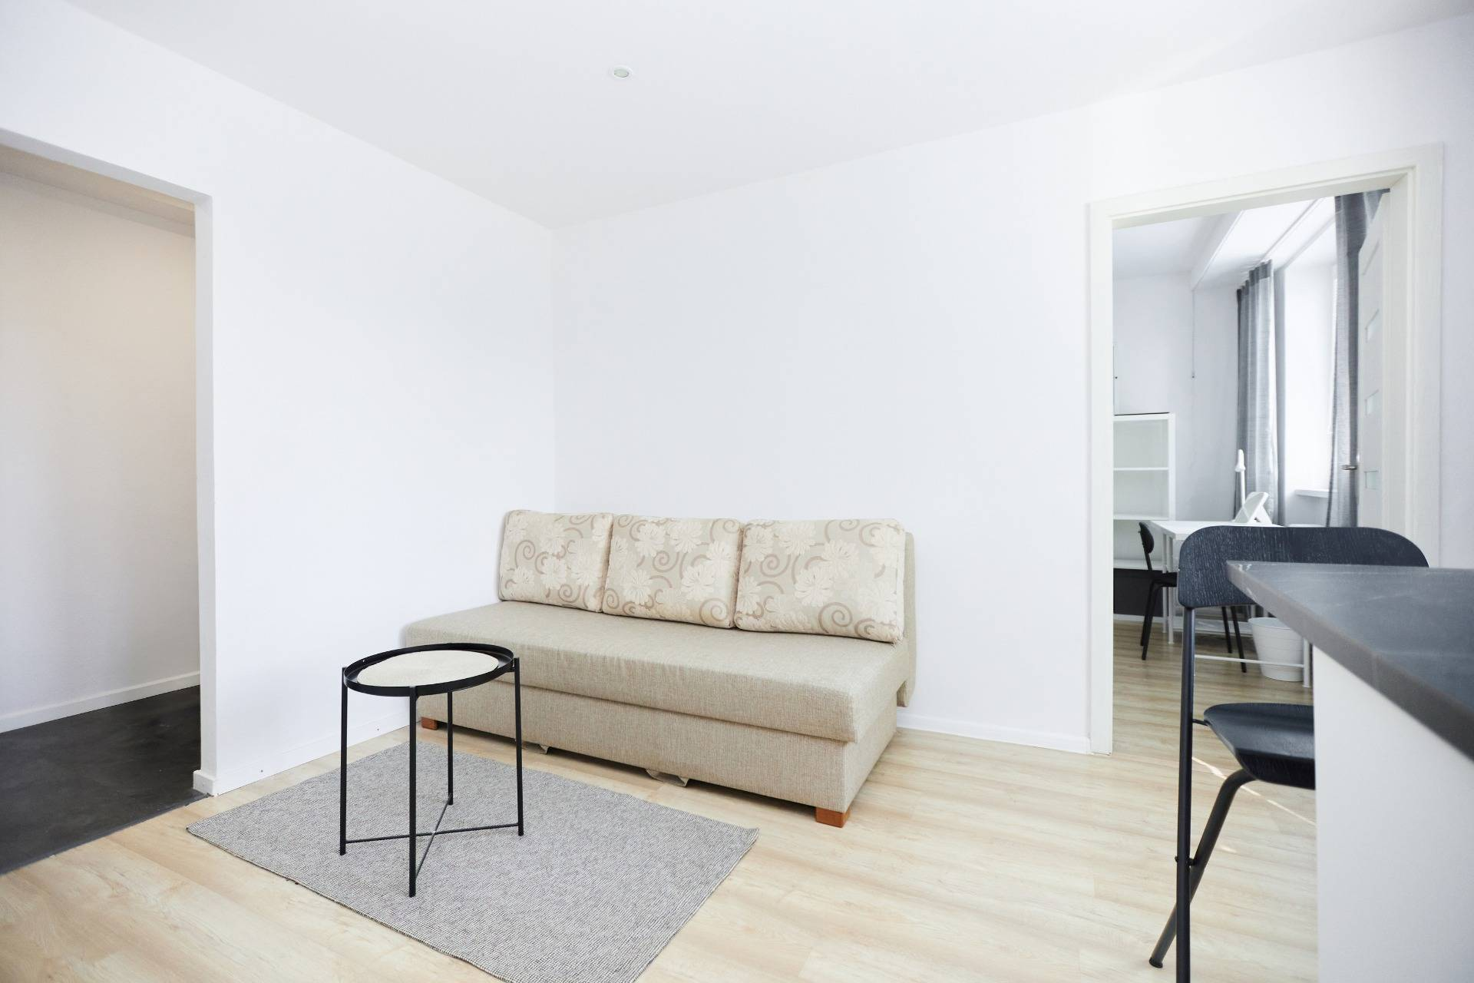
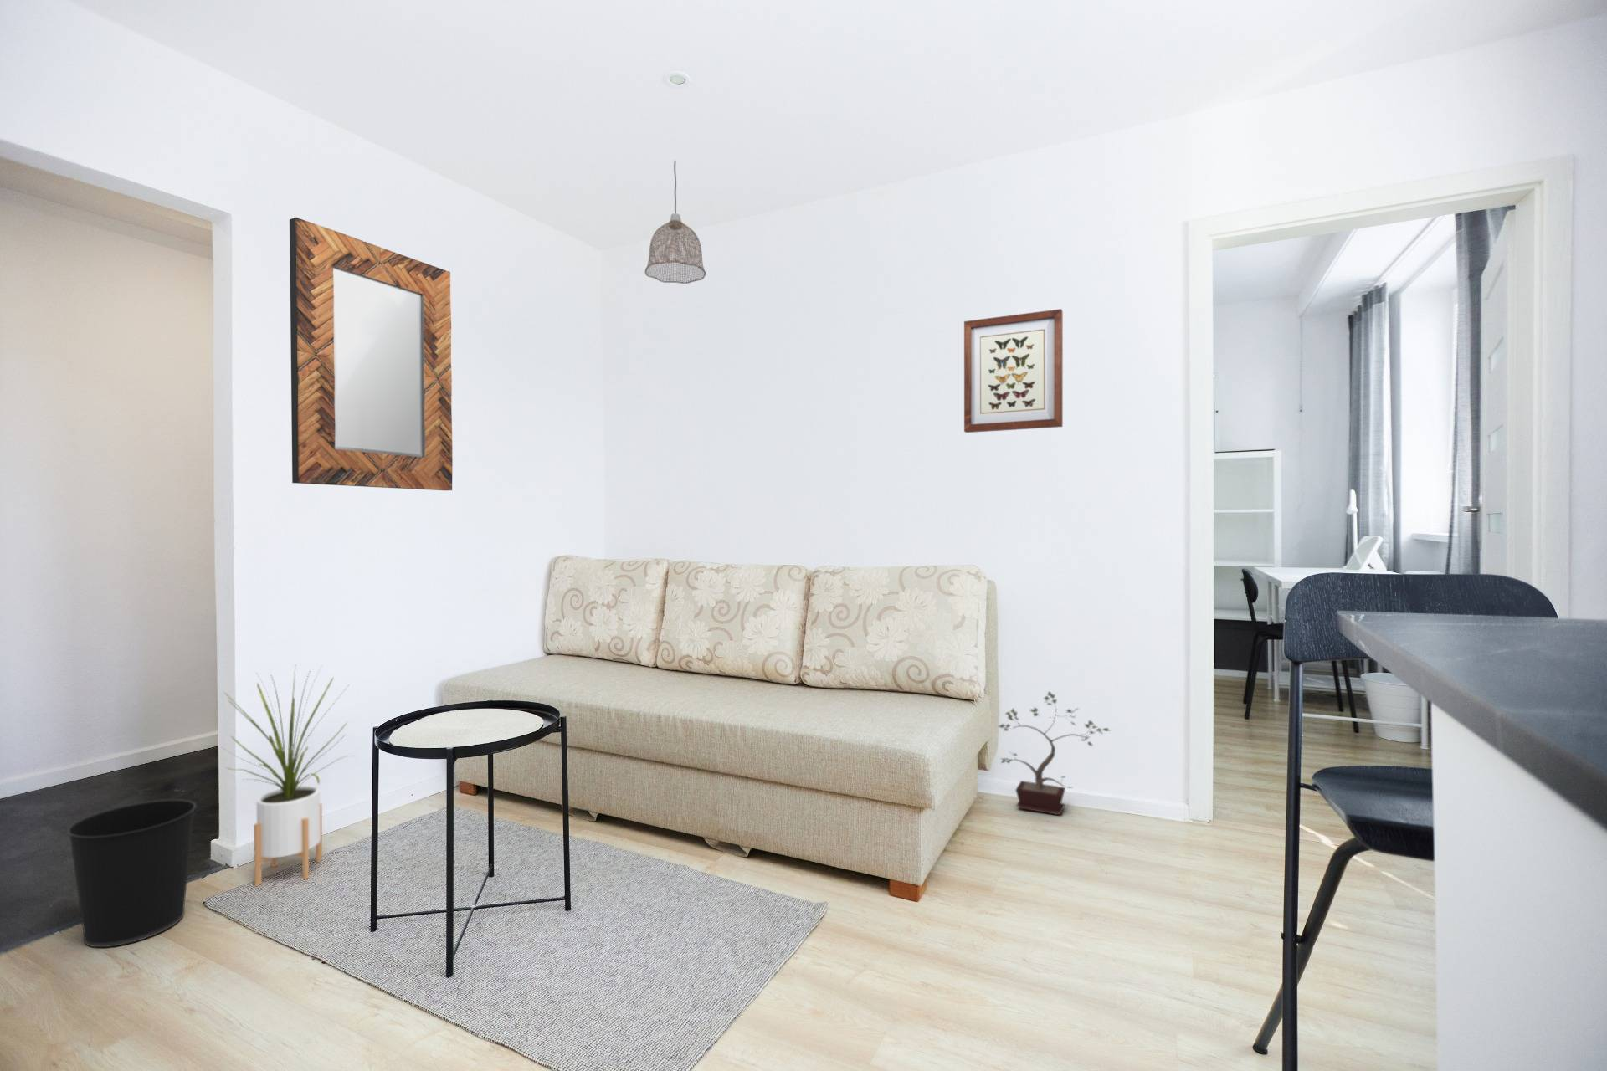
+ wall art (1012, 373)
+ house plant (288, 769)
+ pendant lamp (674, 216)
+ home mirror (378, 367)
+ wastebasket (135, 871)
+ potted plant (1053, 753)
